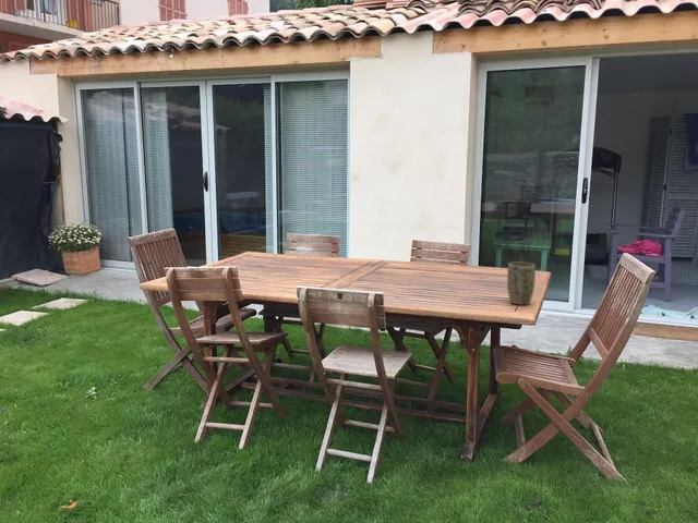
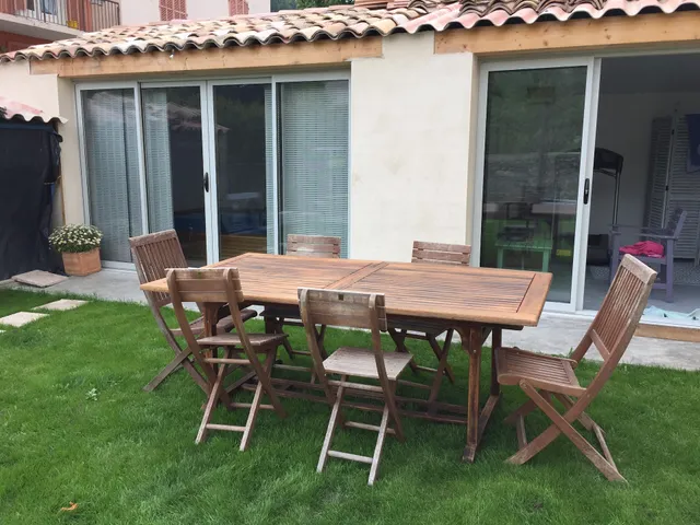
- plant pot (520, 283)
